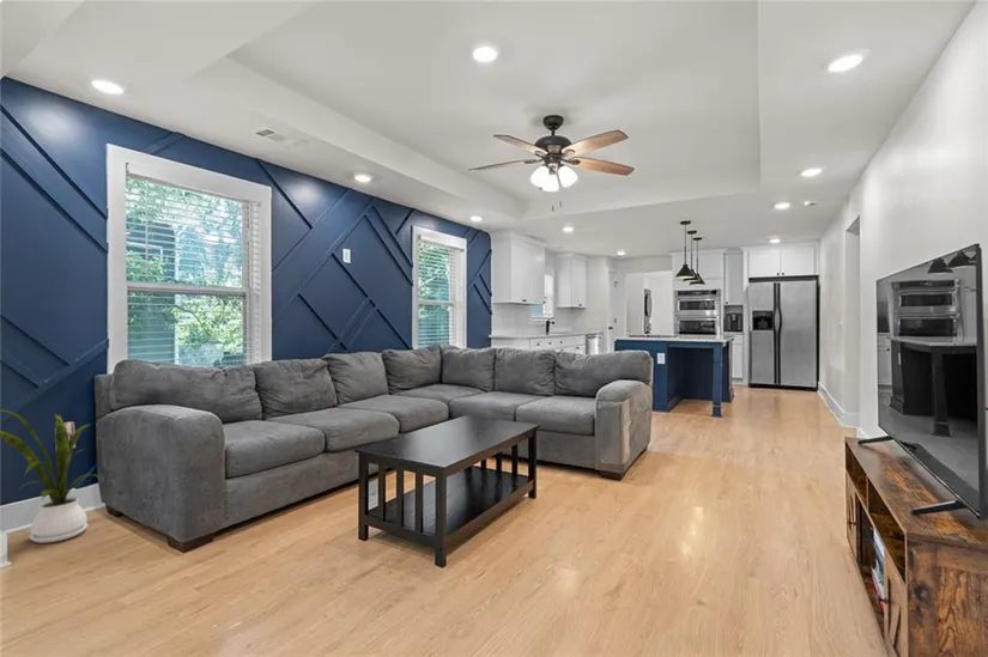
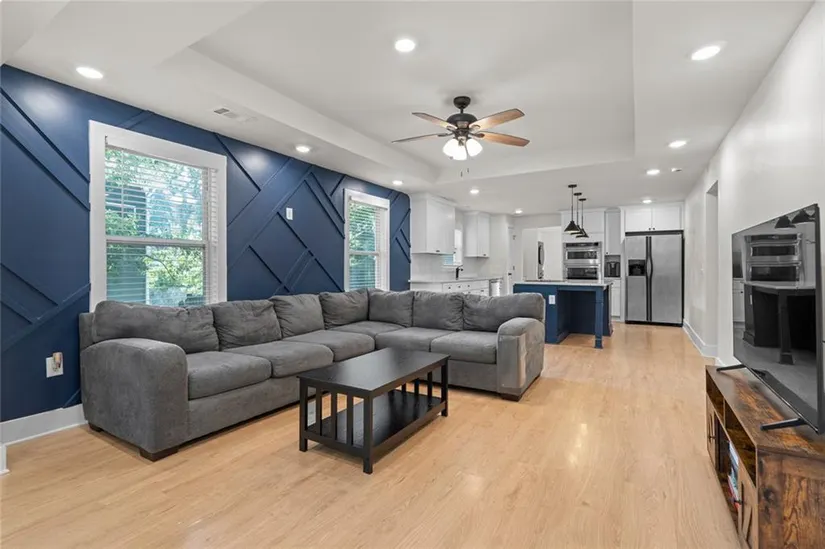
- house plant (50, 469)
